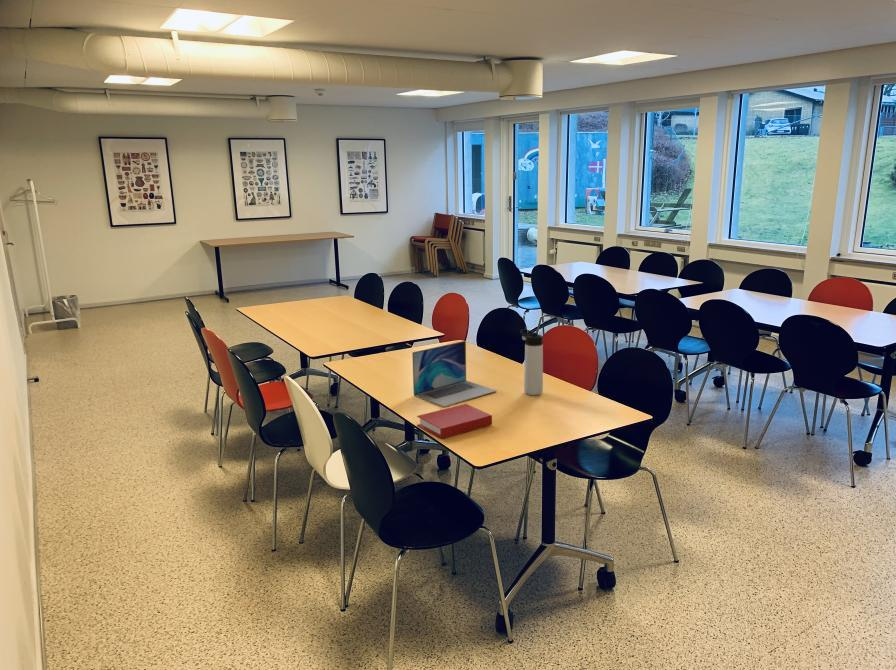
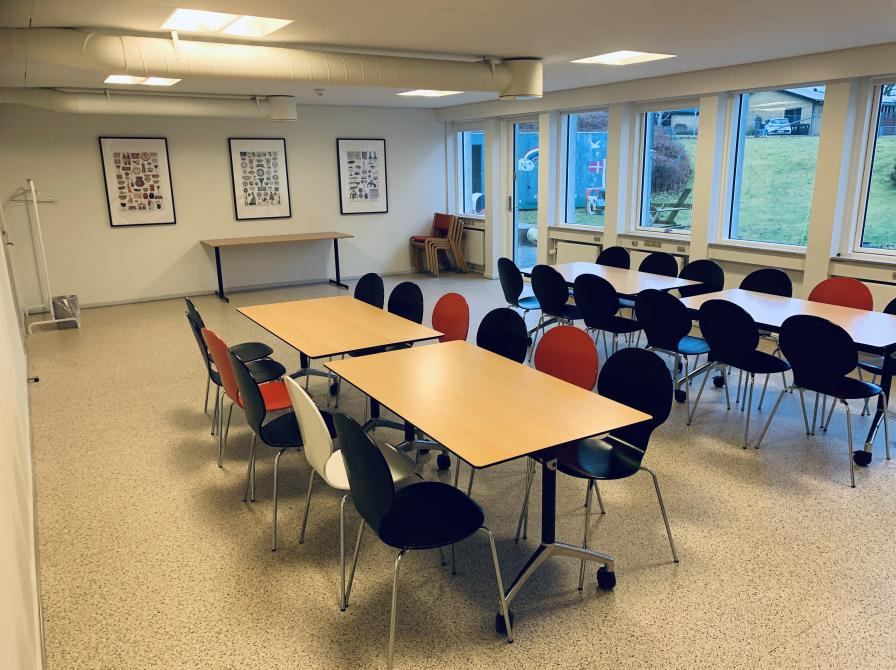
- laptop (455, 372)
- book (454, 420)
- thermos bottle (530, 362)
